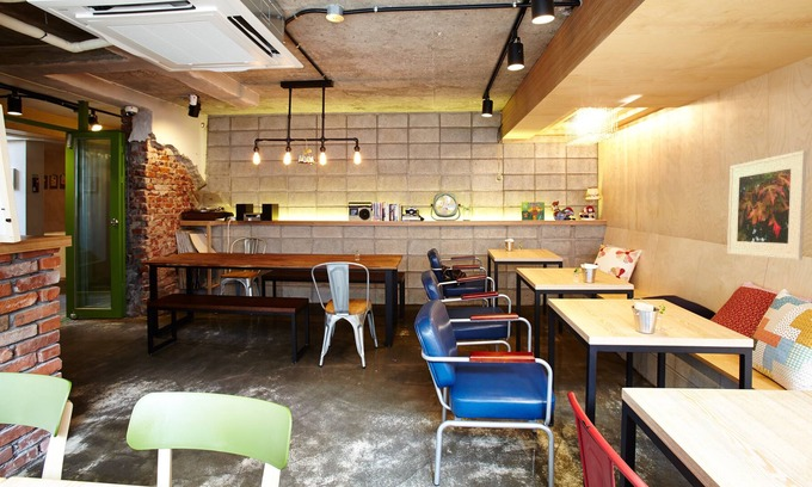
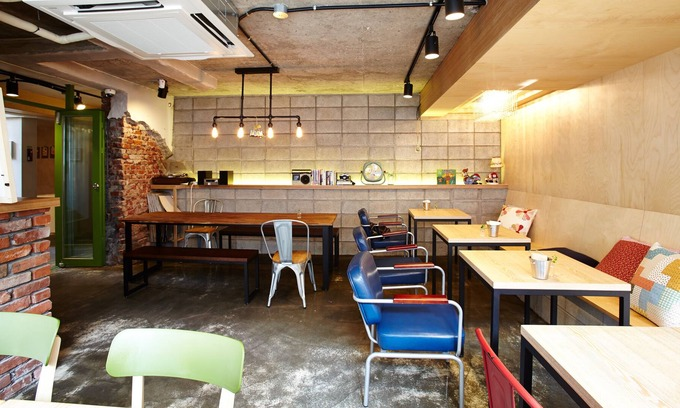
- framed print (762, 208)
